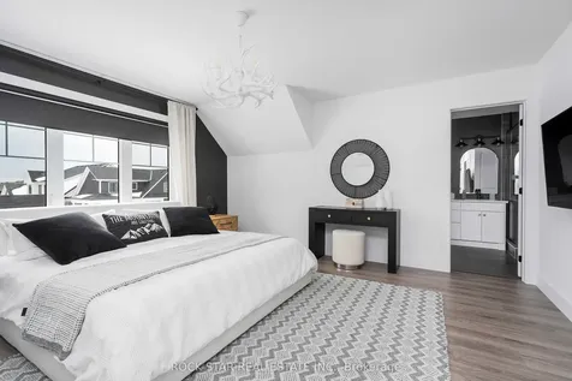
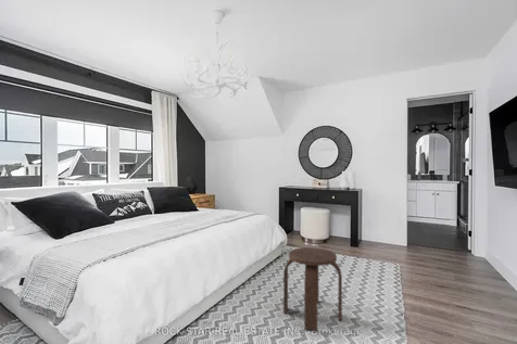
+ stool (312, 283)
